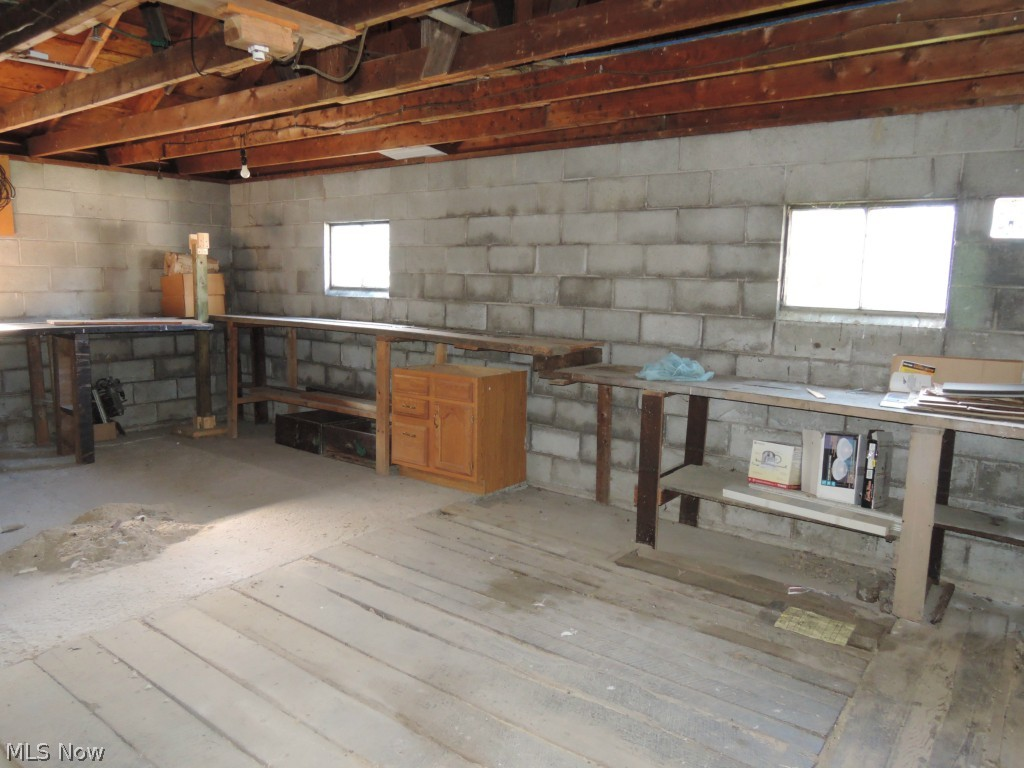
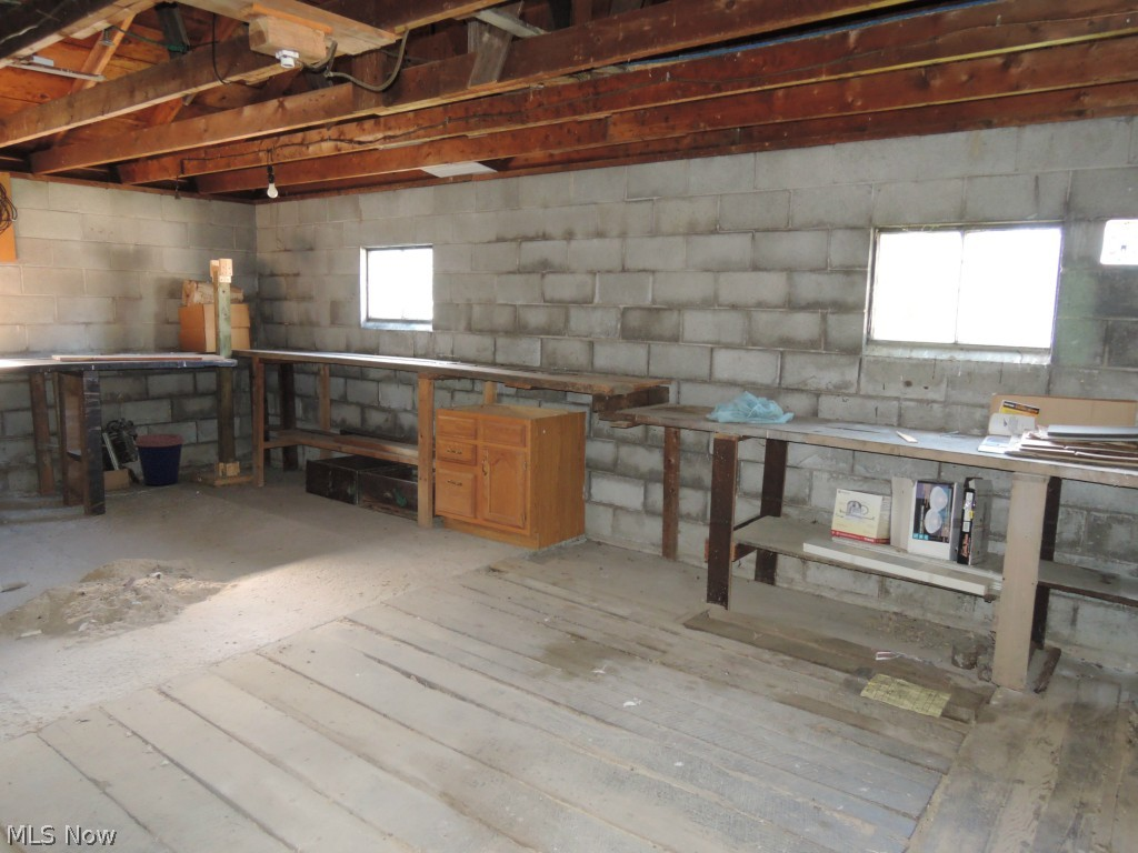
+ coffee cup (160, 459)
